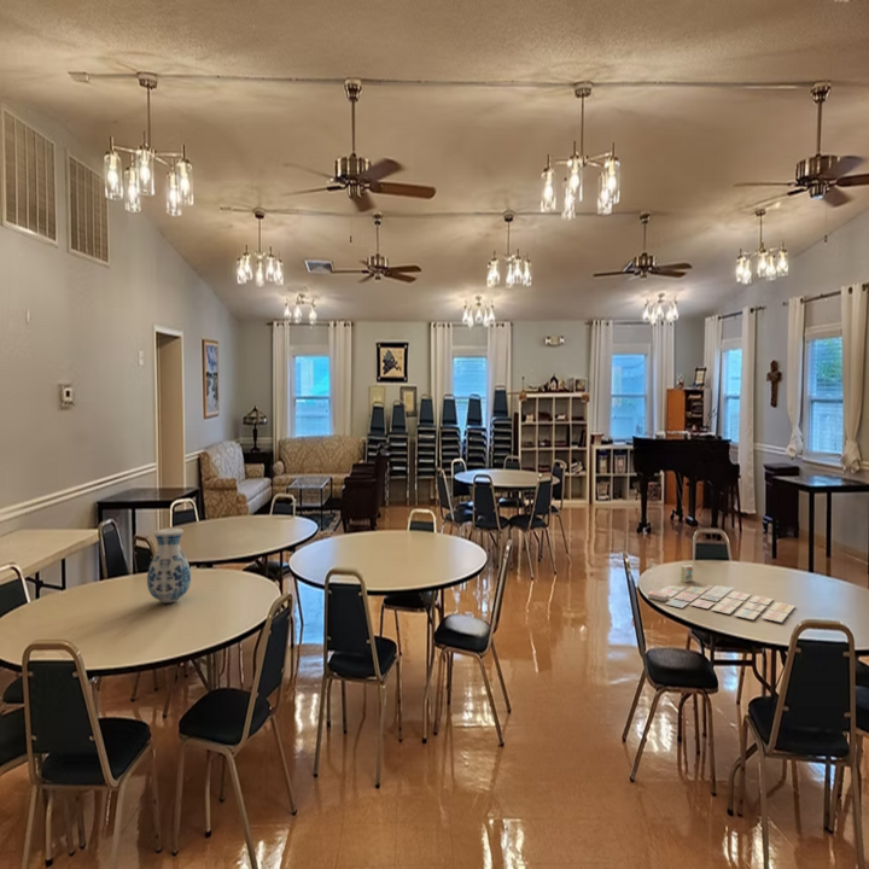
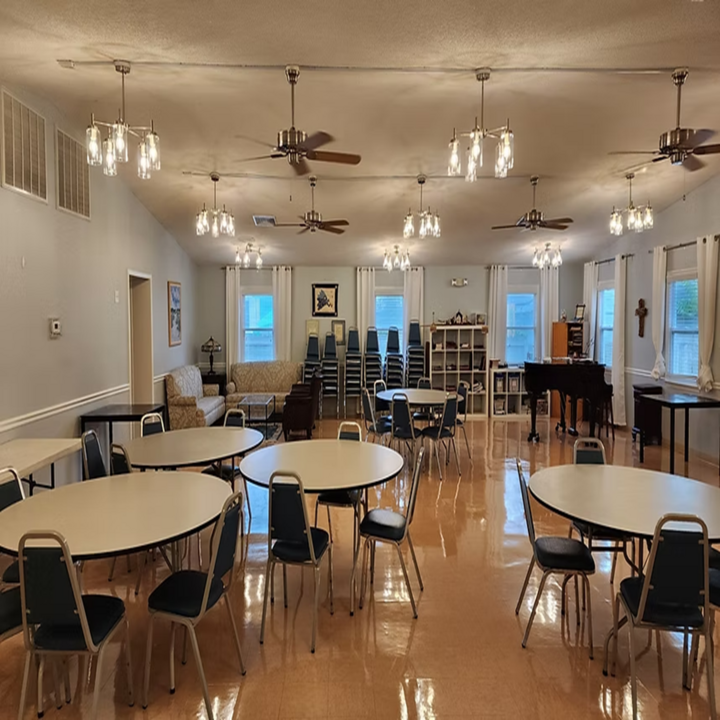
- vase (169, 565)
- board game (723, 590)
